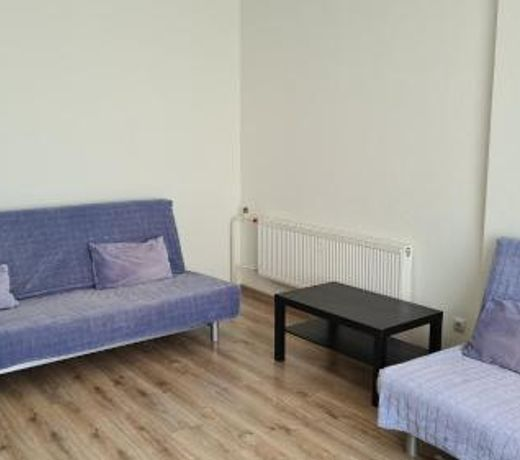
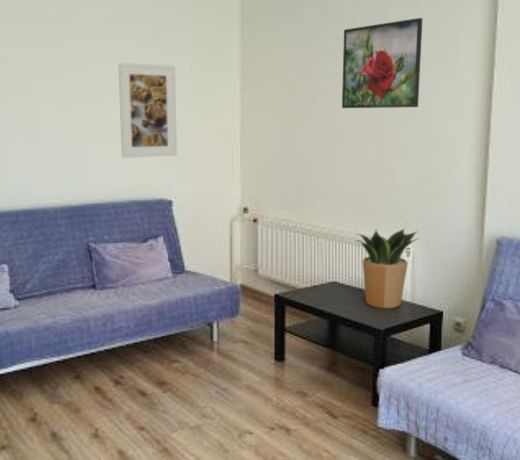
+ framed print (148, 111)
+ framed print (379, 66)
+ potted plant (389, 266)
